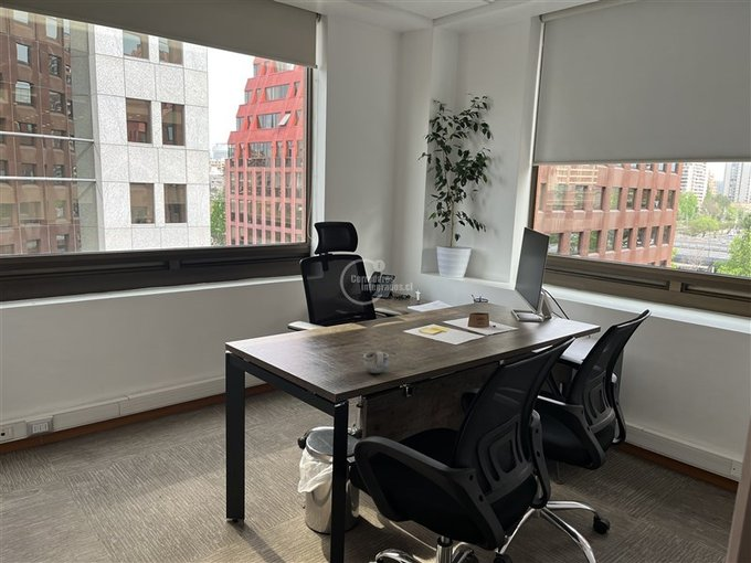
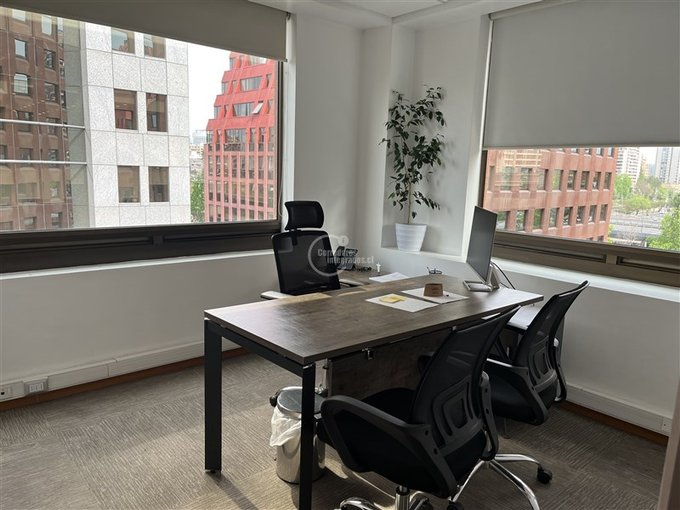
- mug (377, 361)
